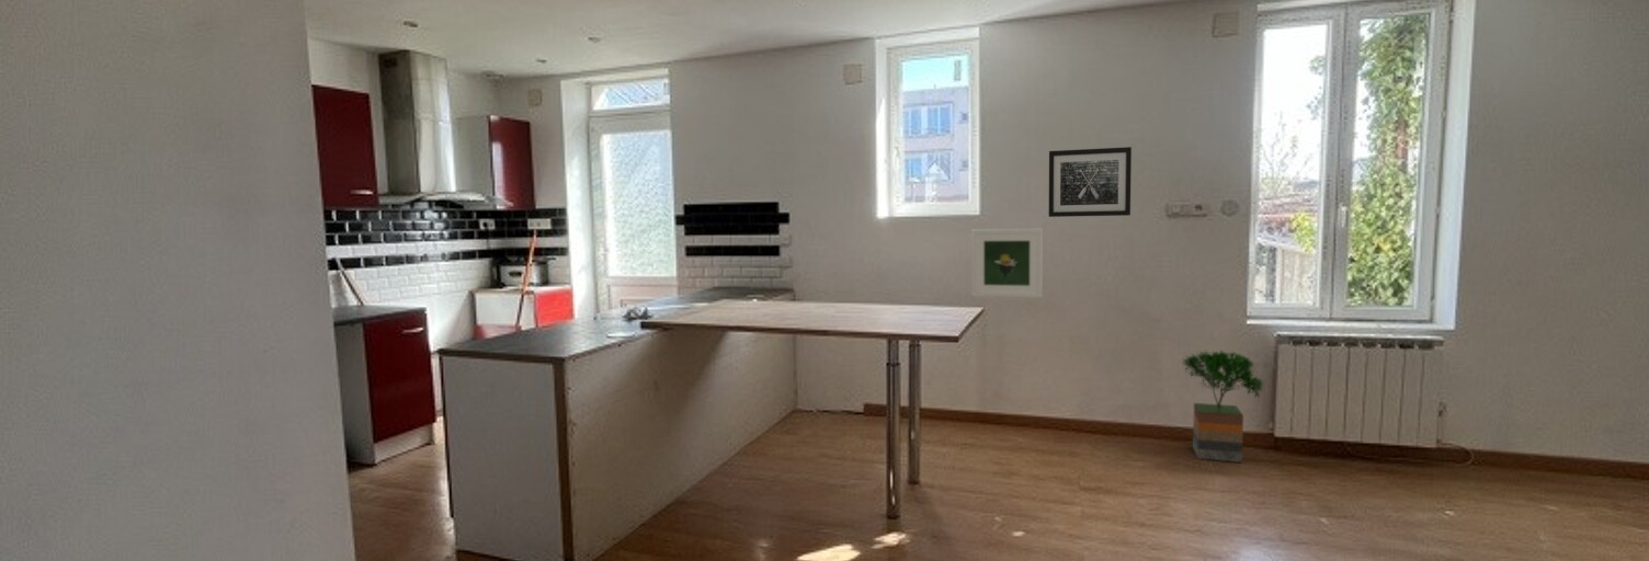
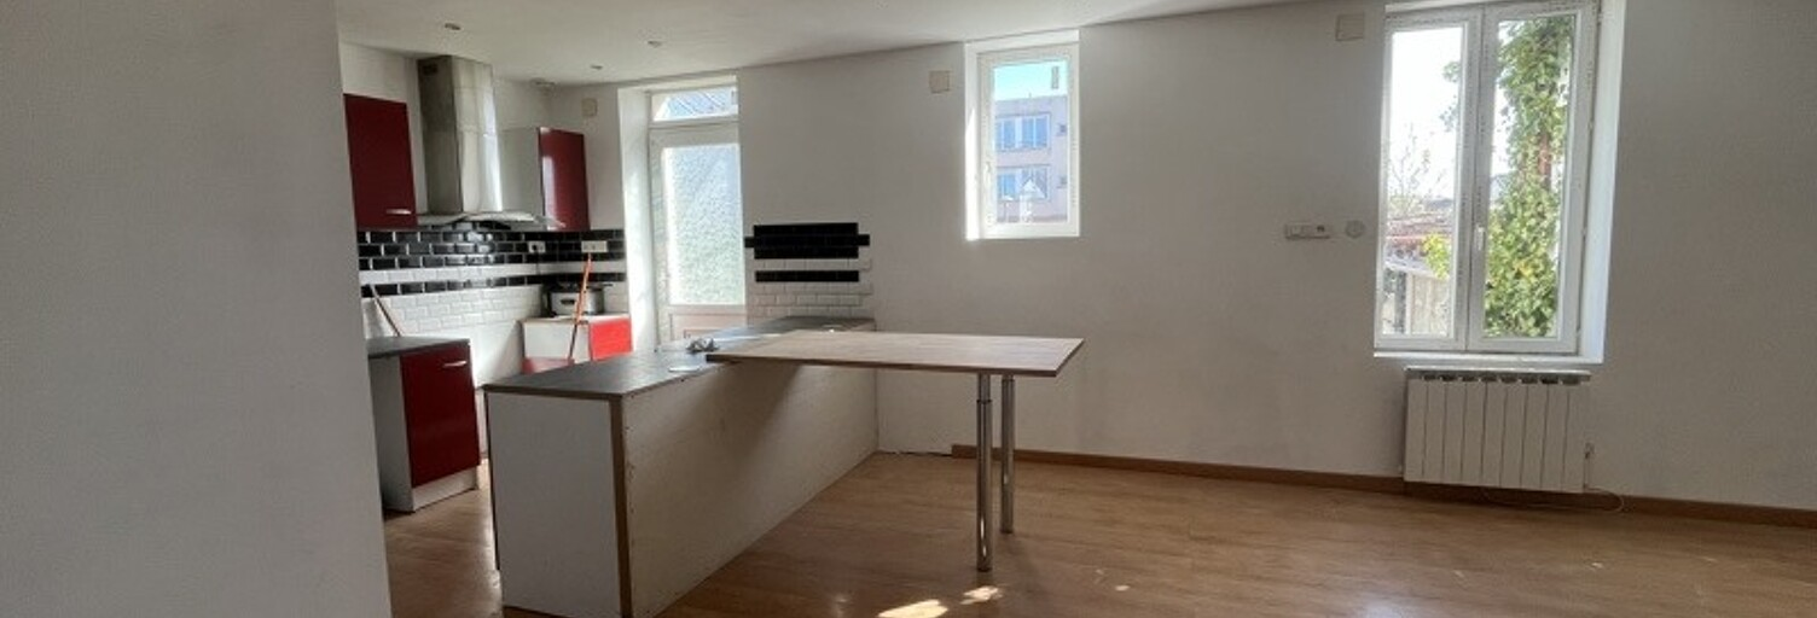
- potted tree (1220, 402)
- wall art (1089, 182)
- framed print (1007, 263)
